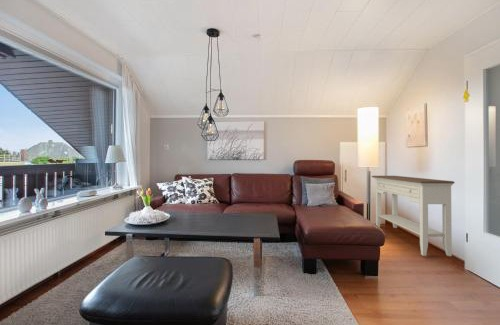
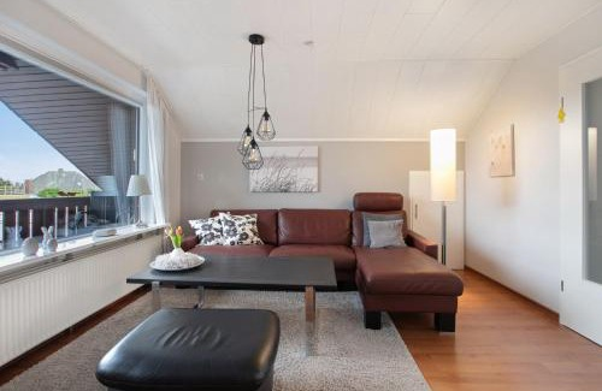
- console table (397, 208)
